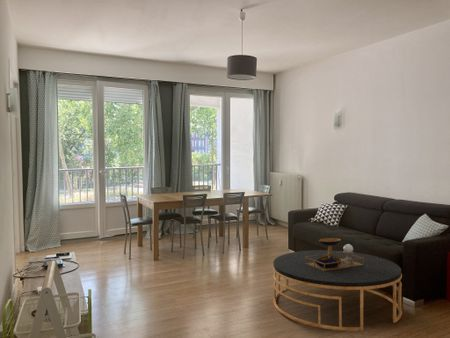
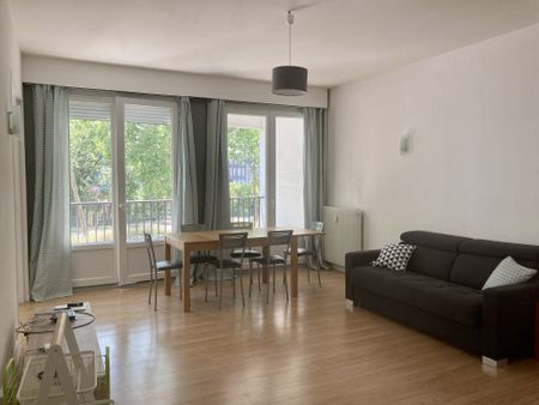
- coffee table (334, 272)
